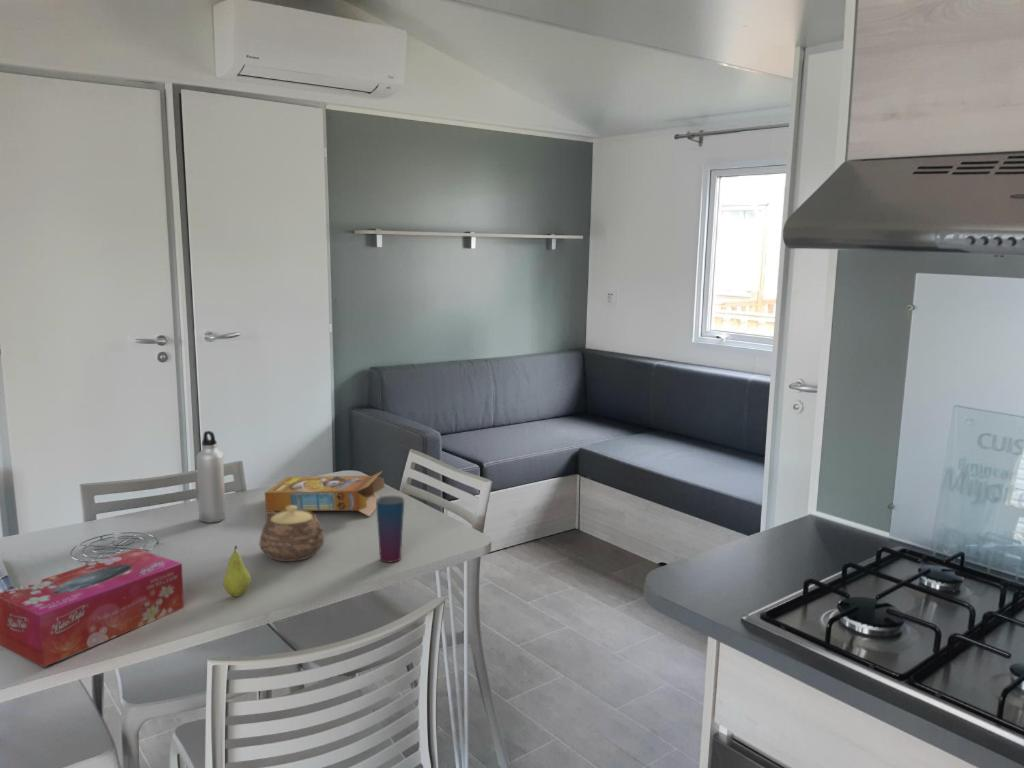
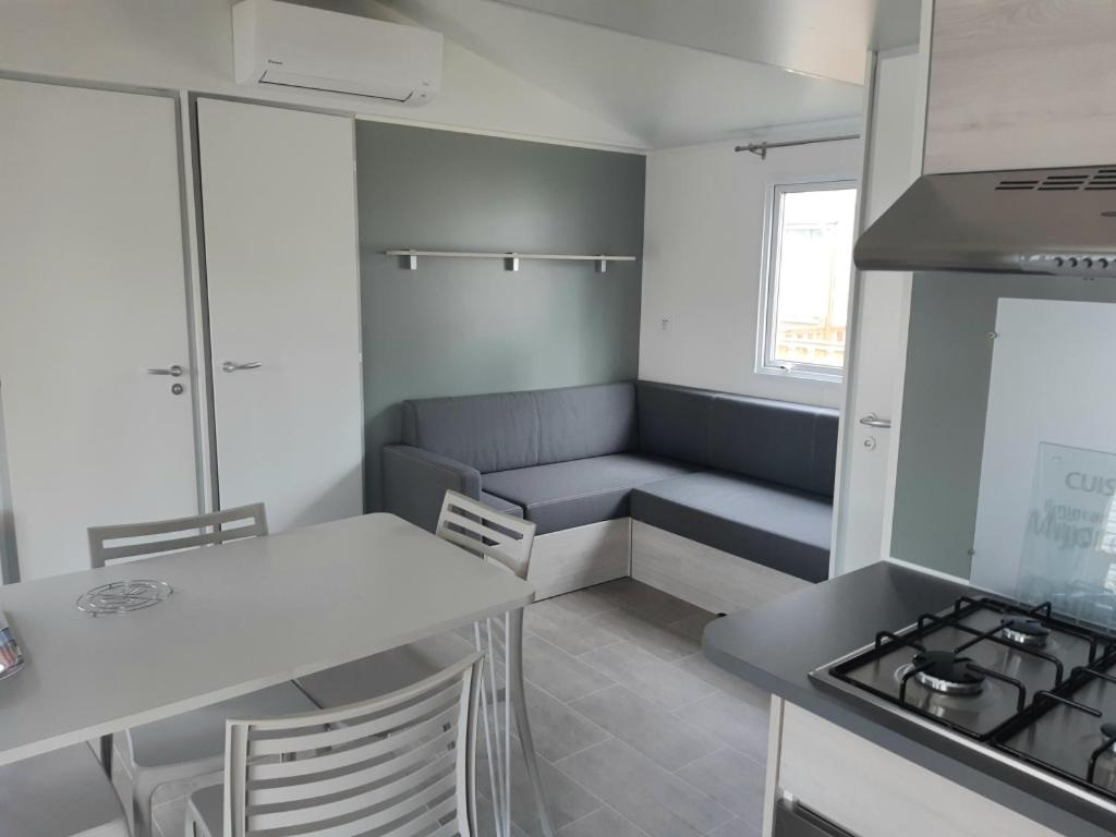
- tissue box (94, 602)
- cup (390, 529)
- fruit (236, 569)
- water bottle (210, 475)
- teapot (293, 531)
- cereal box (326, 490)
